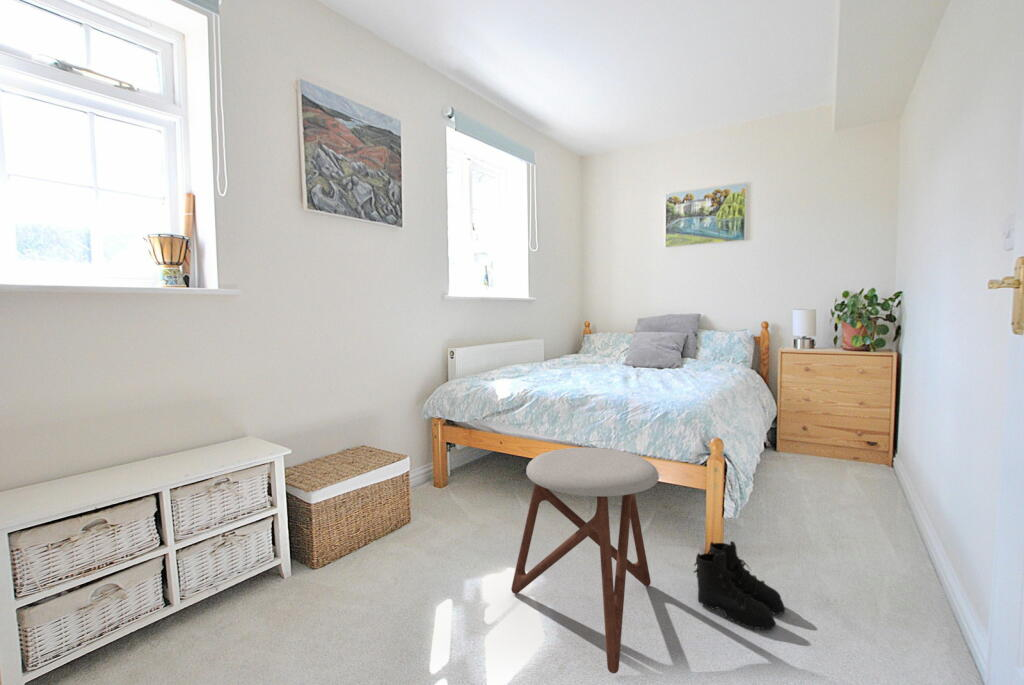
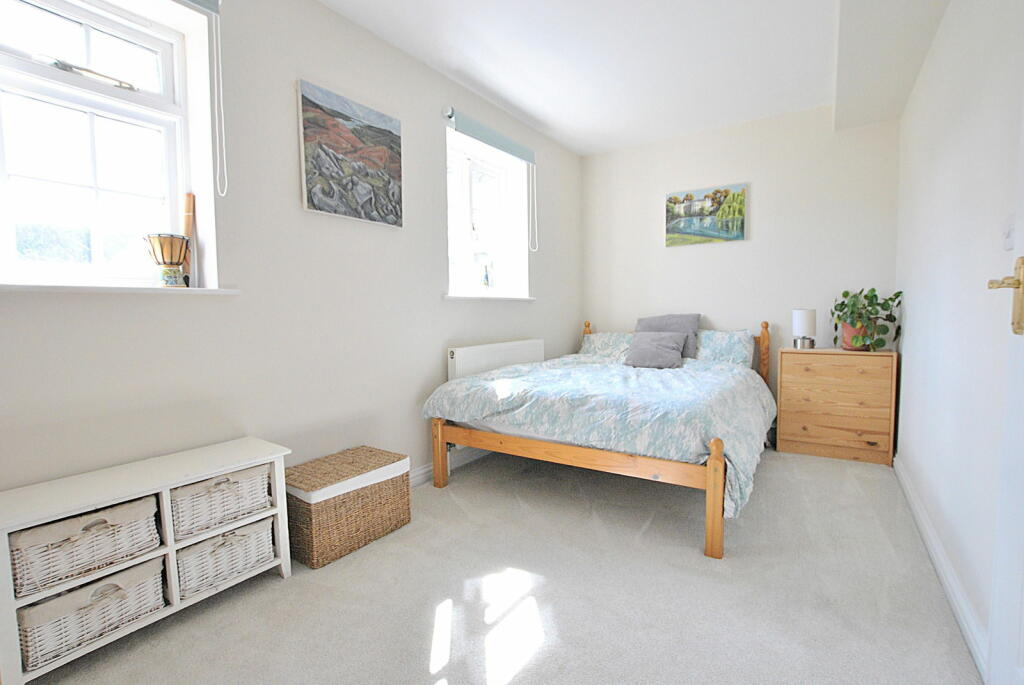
- boots (738, 578)
- stool (579, 535)
